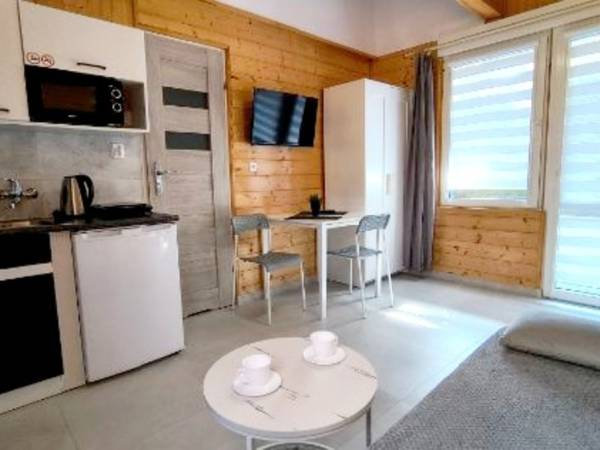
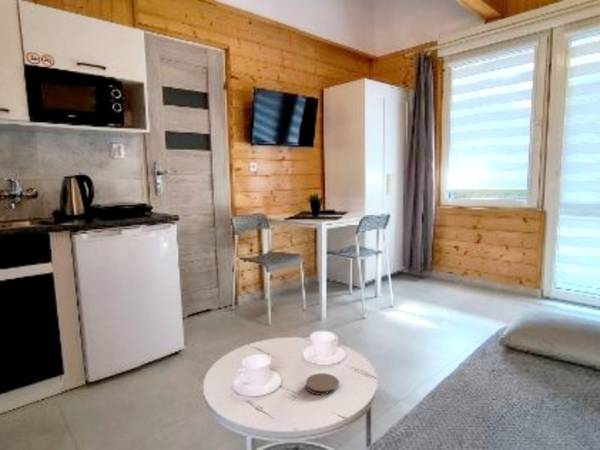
+ coaster (322, 383)
